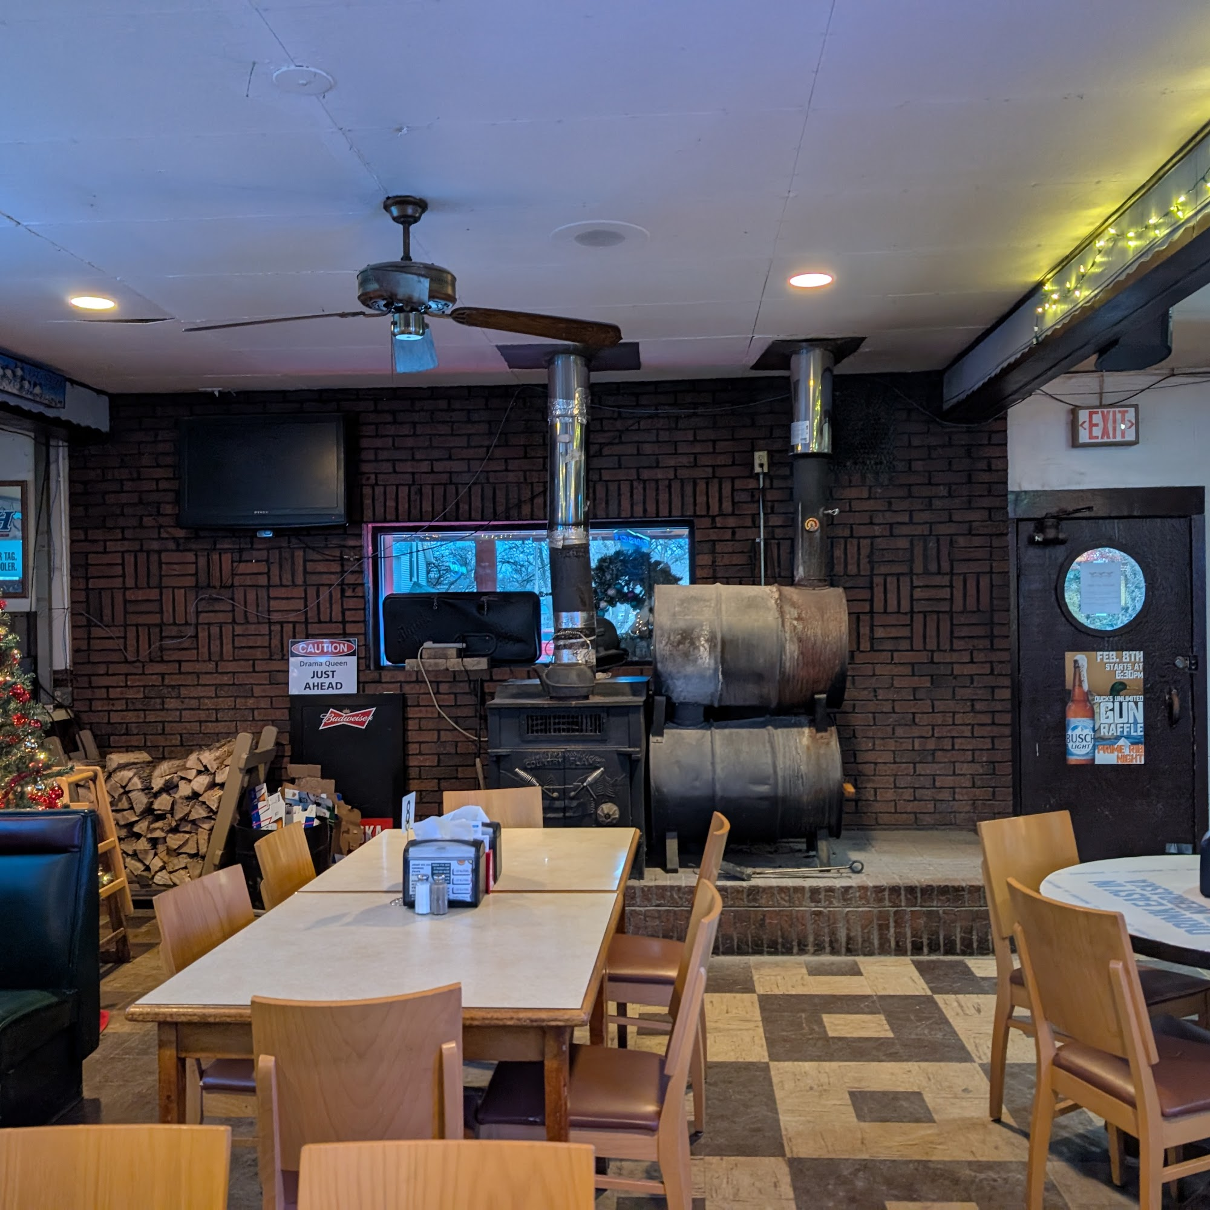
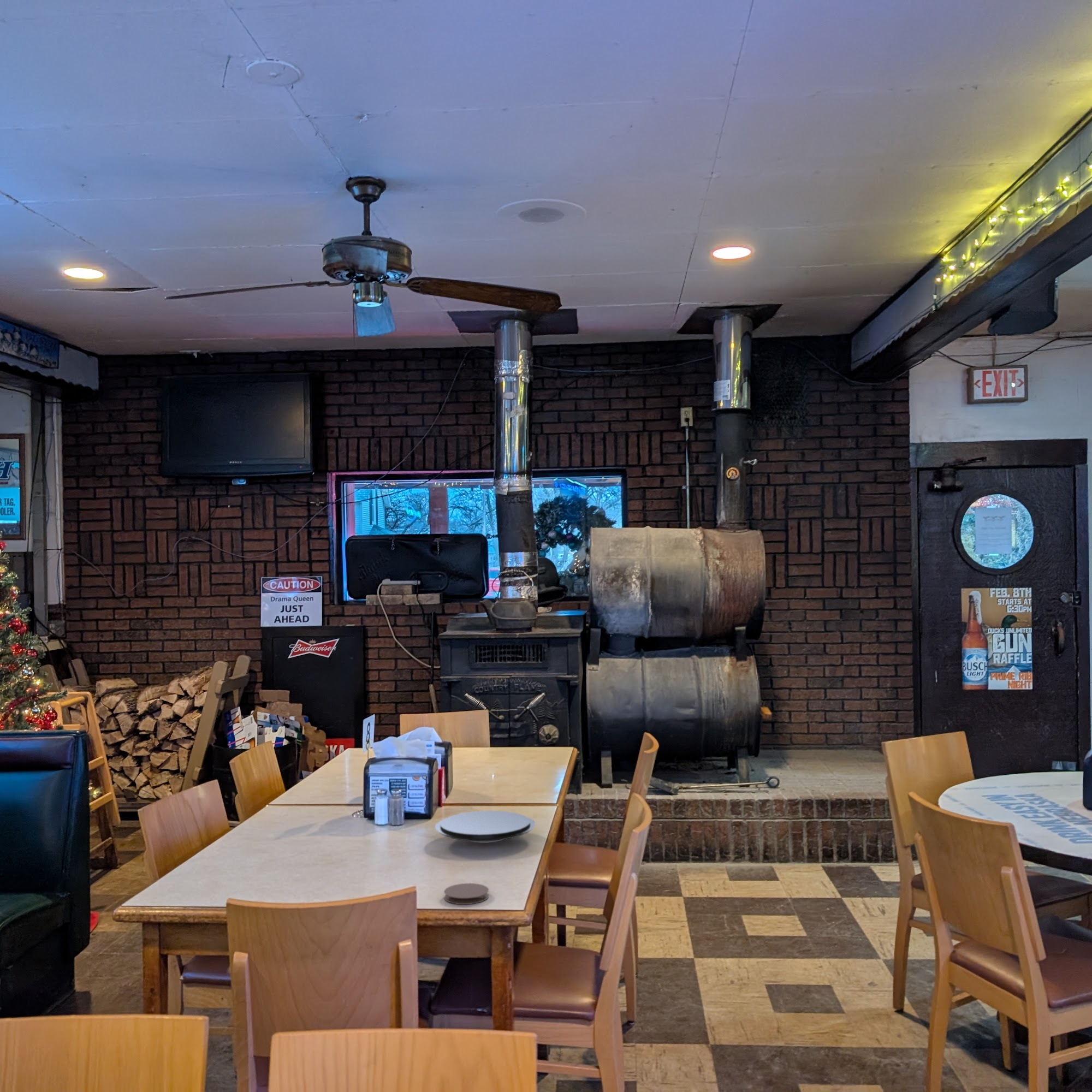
+ coaster (466, 893)
+ plate (485, 831)
